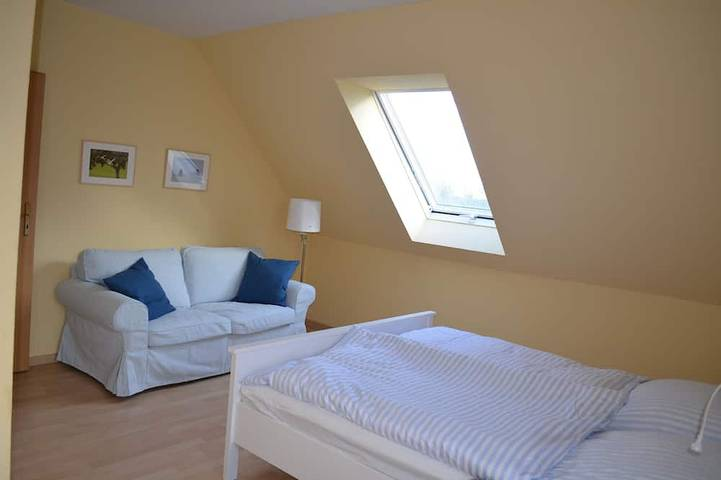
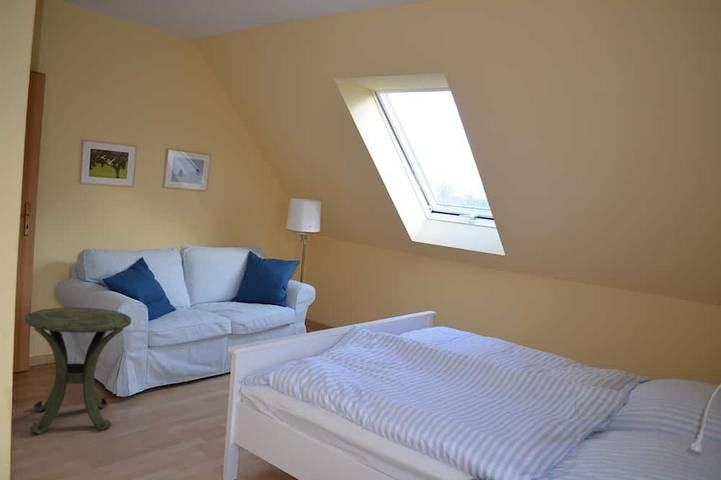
+ side table (75, 368)
